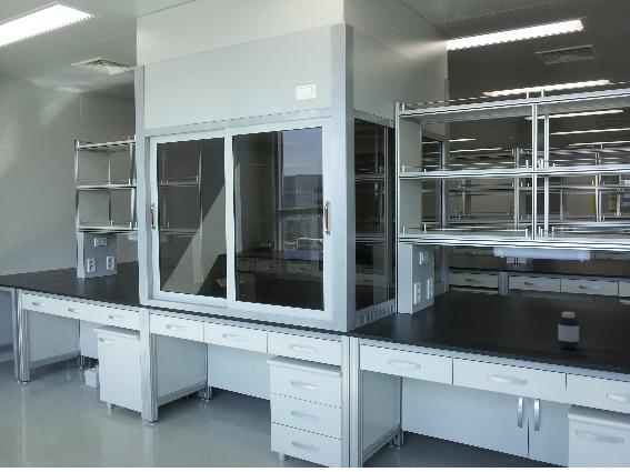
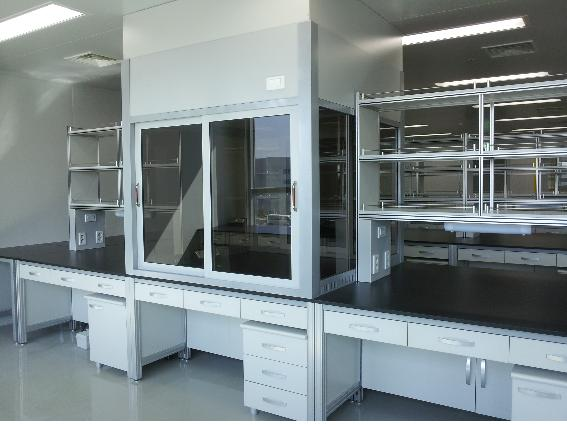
- medicine bottle (568, 330)
